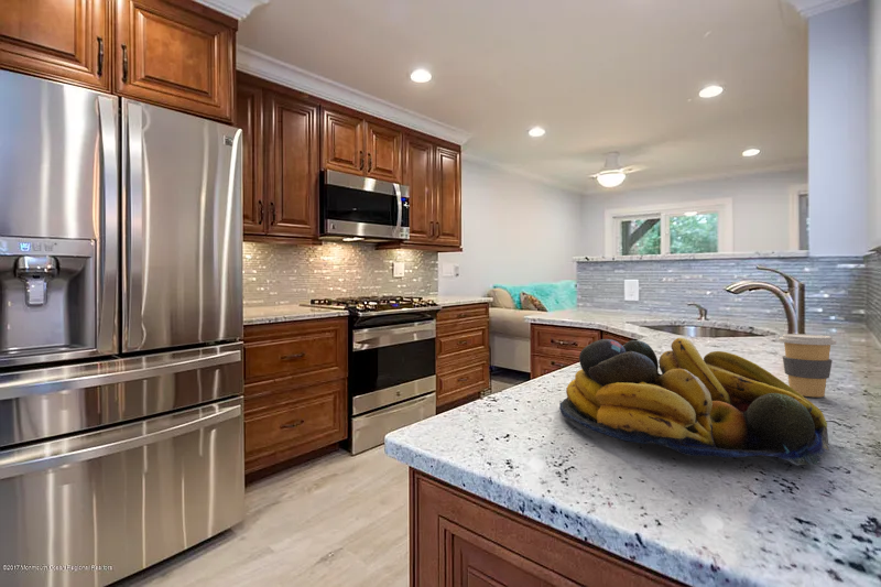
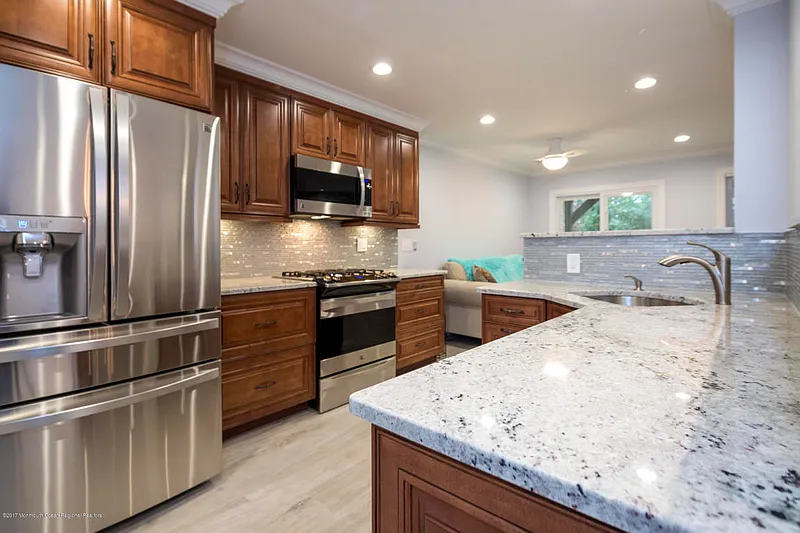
- coffee cup (806, 365)
- fruit bowl (675, 380)
